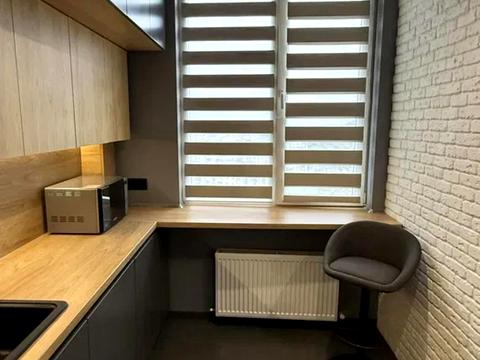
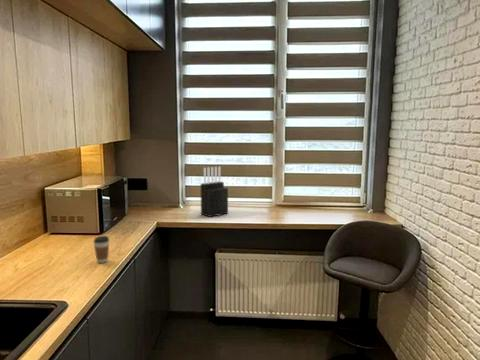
+ knife block (215, 191)
+ coffee cup (101, 249)
